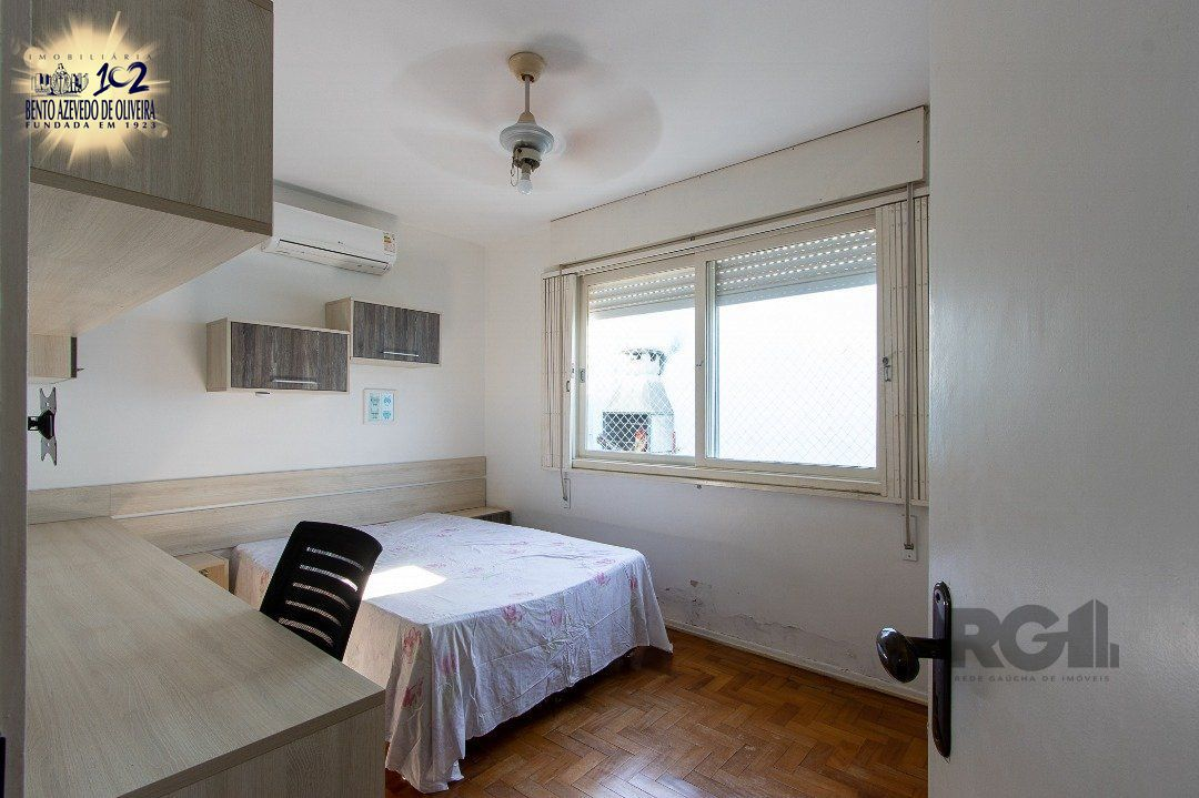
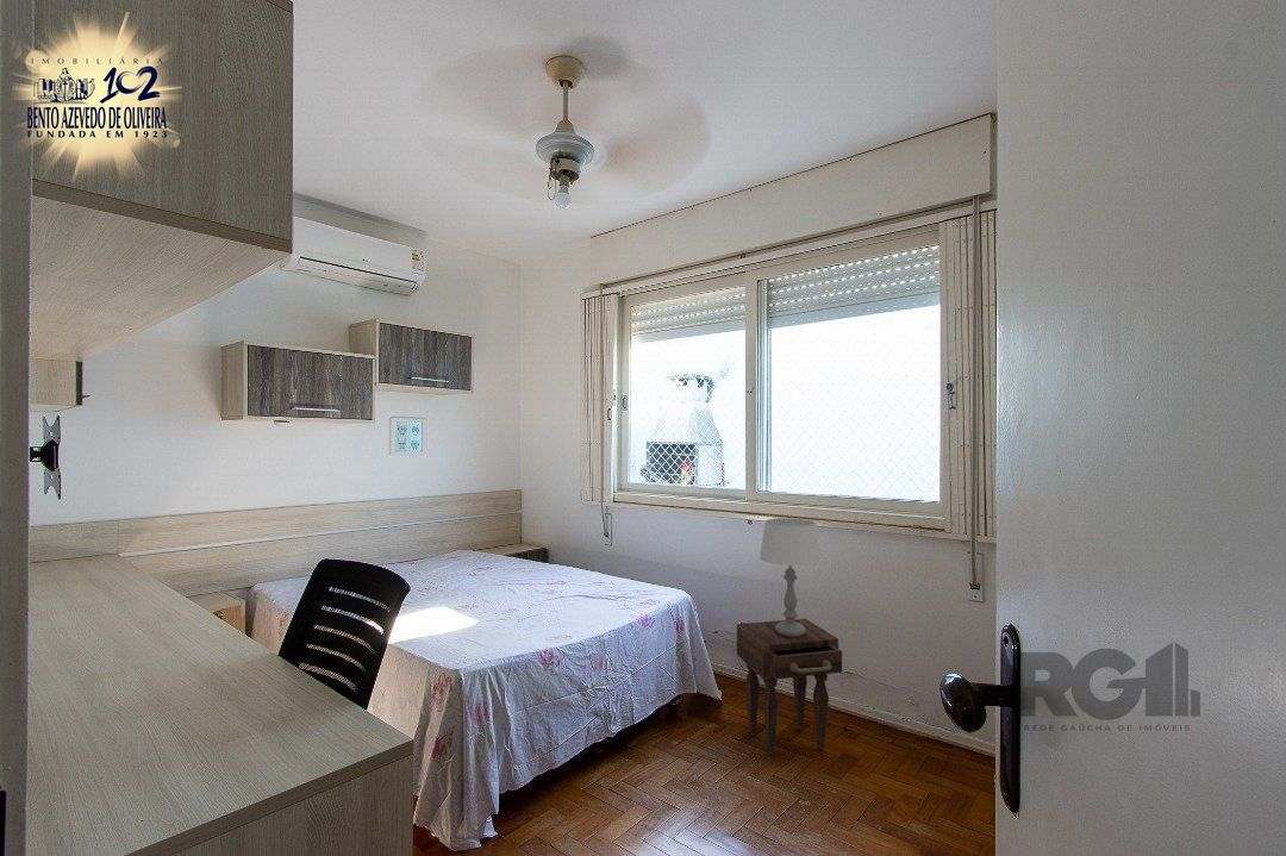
+ table lamp (789, 576)
+ nightstand (794, 692)
